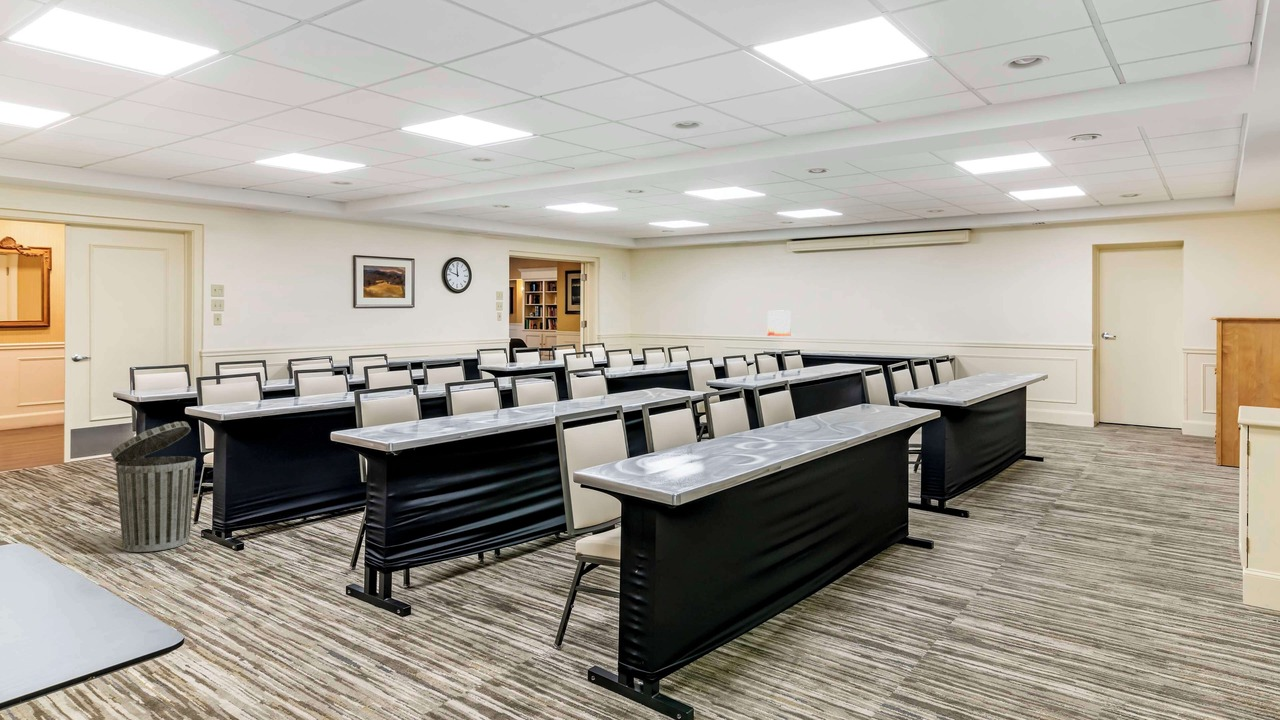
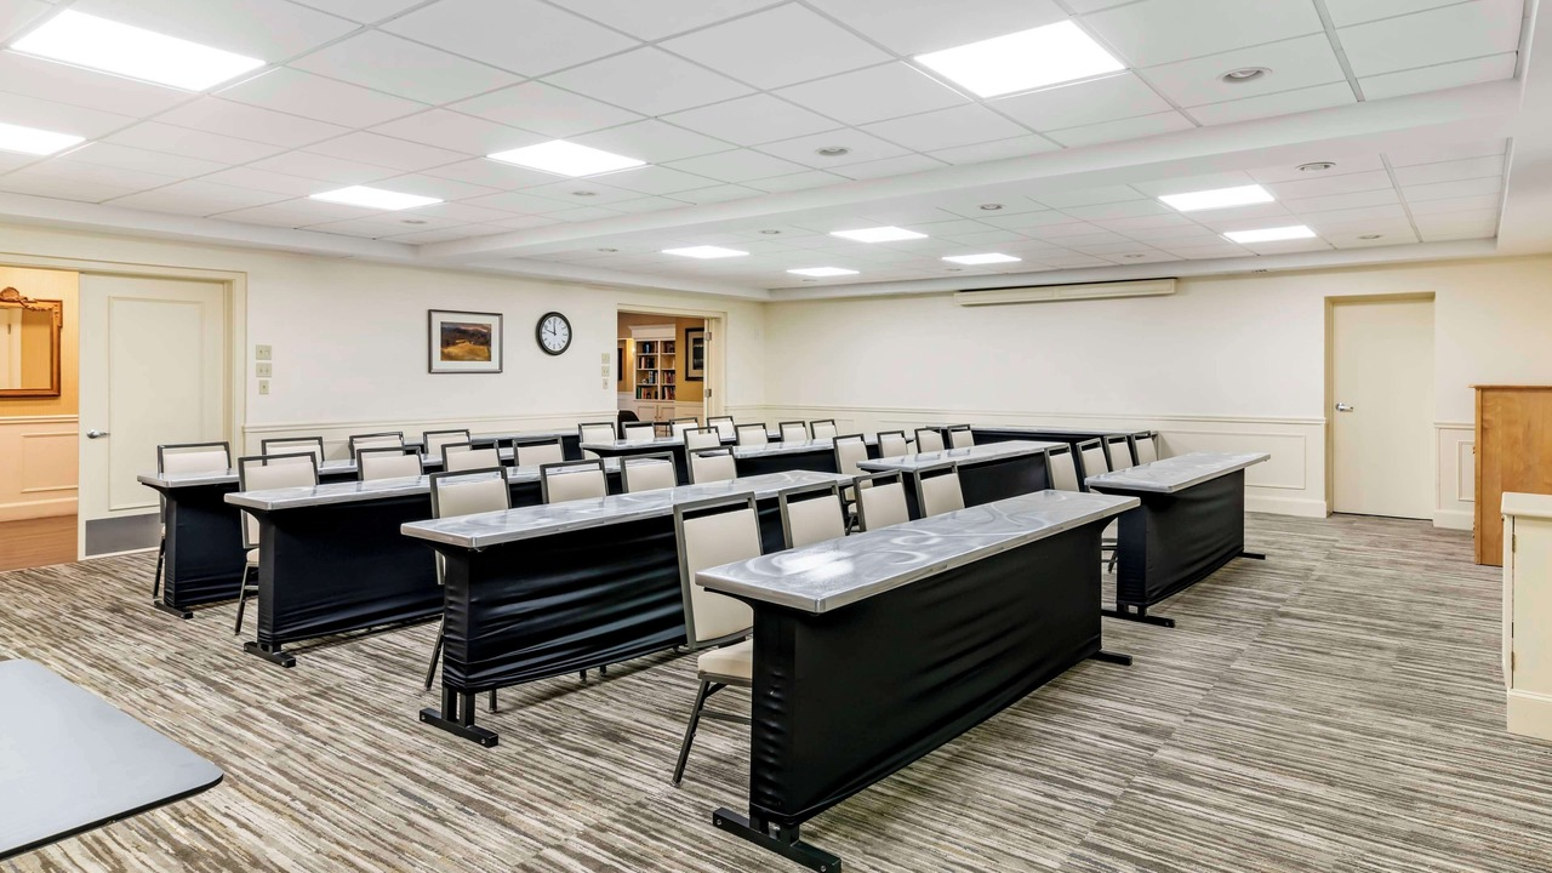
- trash can (155, 482)
- wall art (778, 323)
